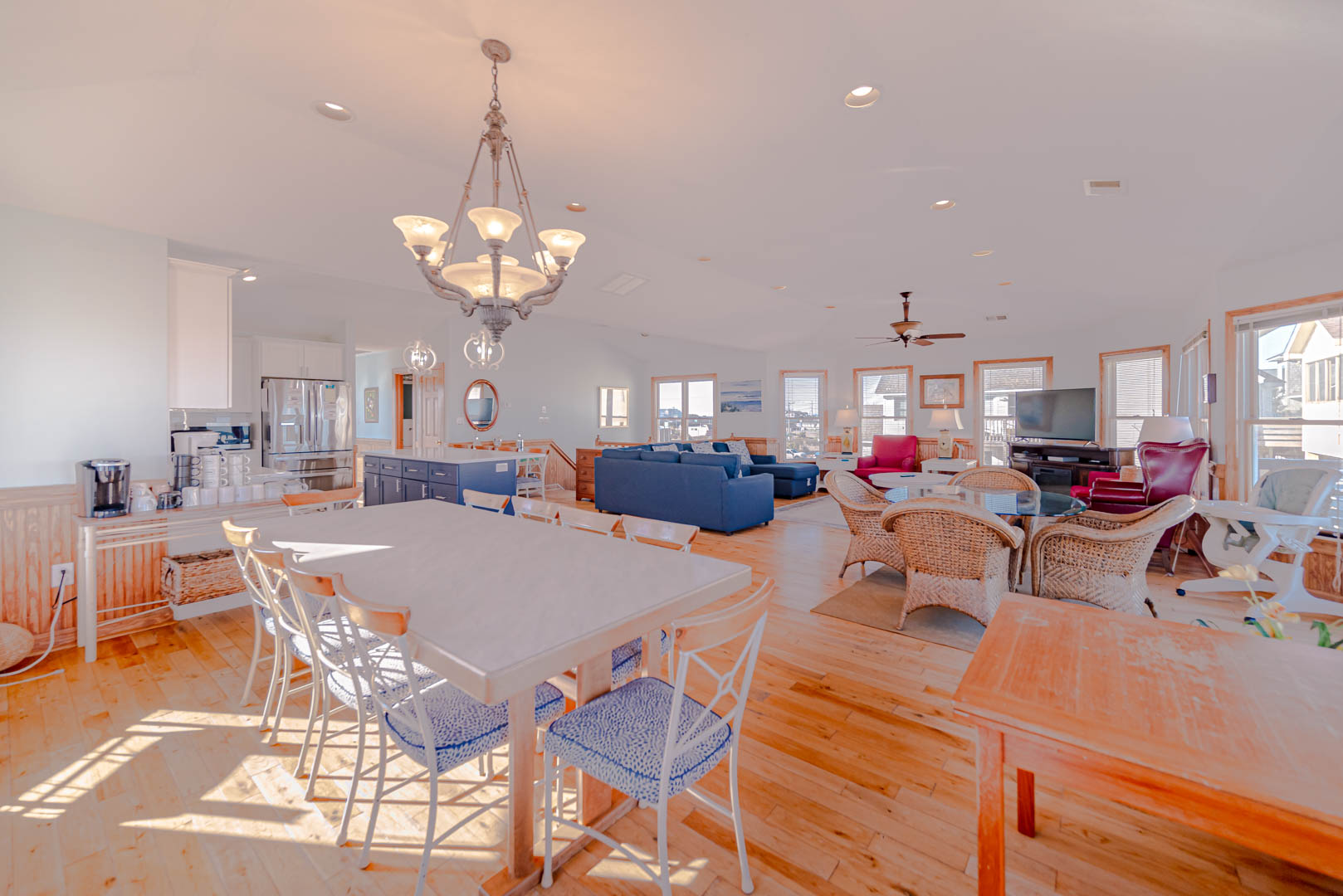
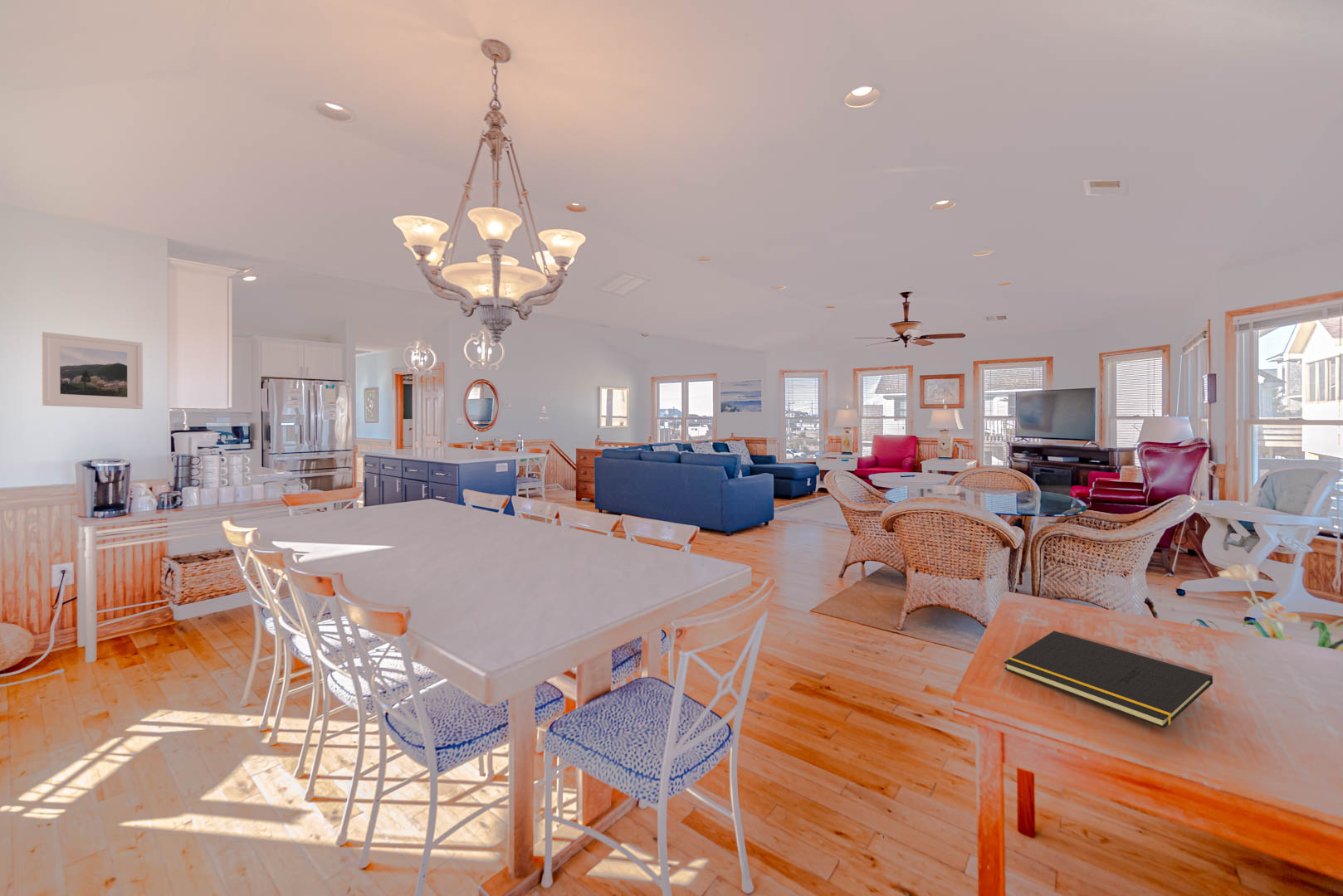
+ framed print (95, 373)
+ notepad (1101, 672)
